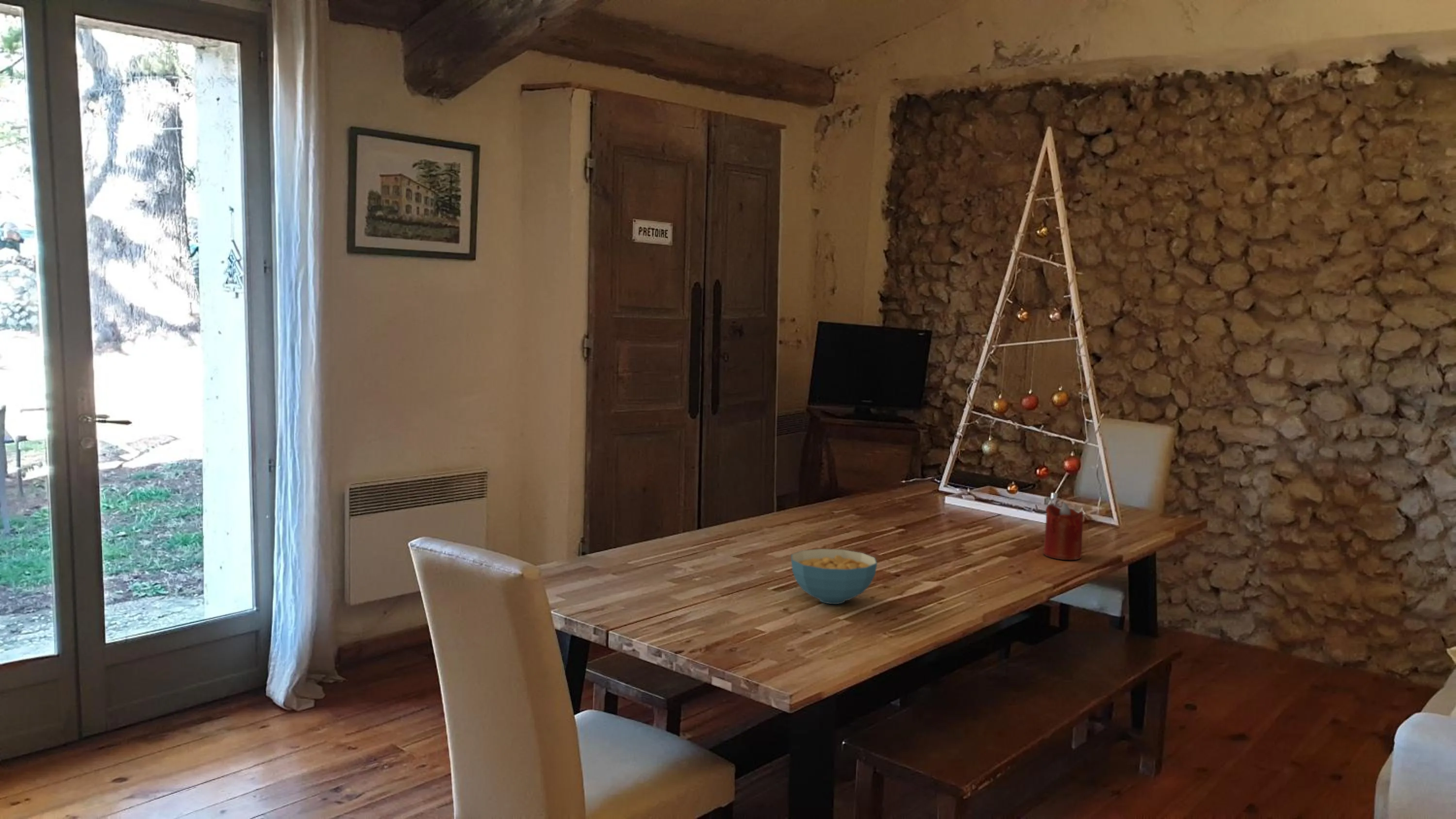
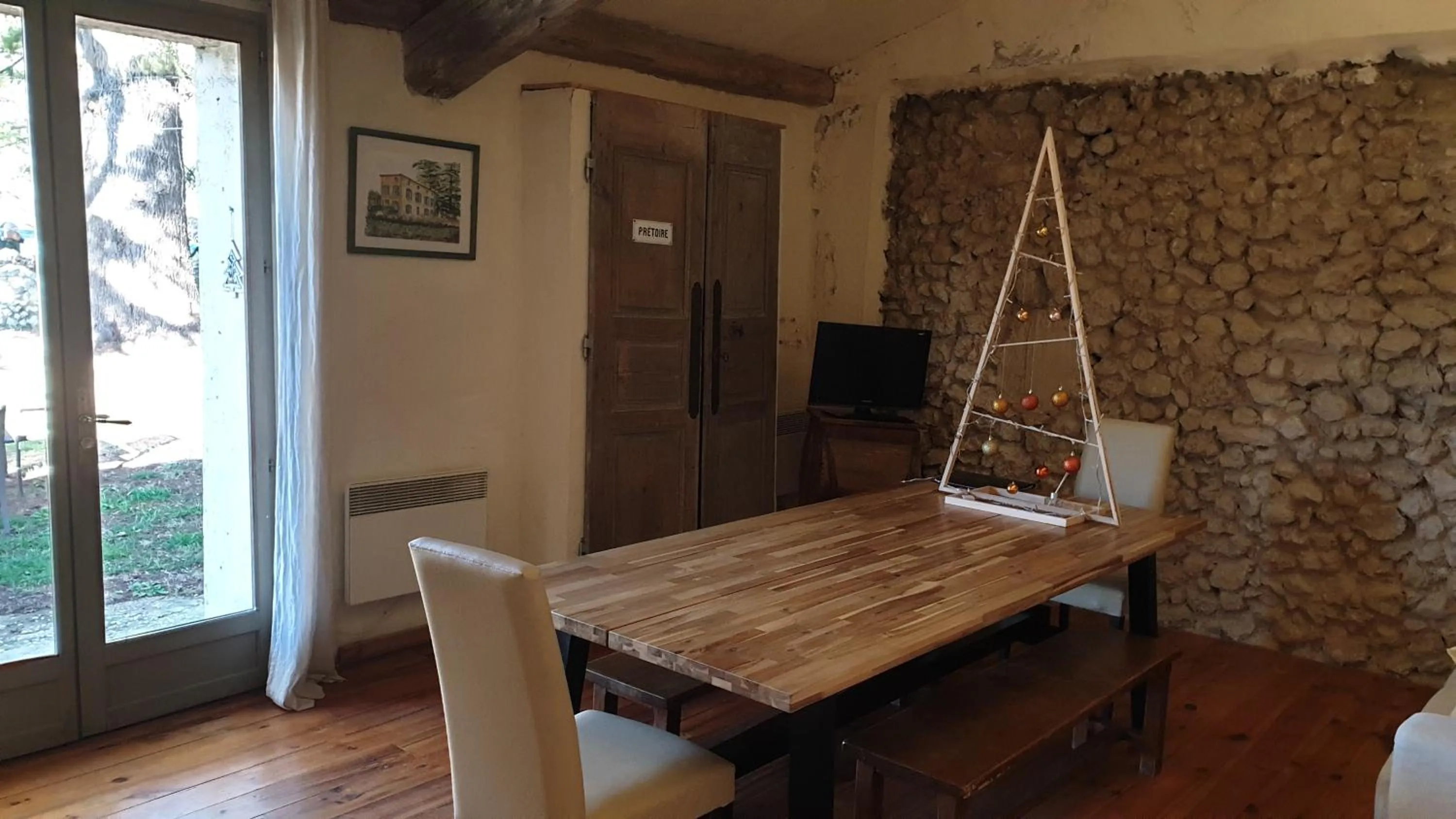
- candle (1063, 529)
- cereal bowl (833, 579)
